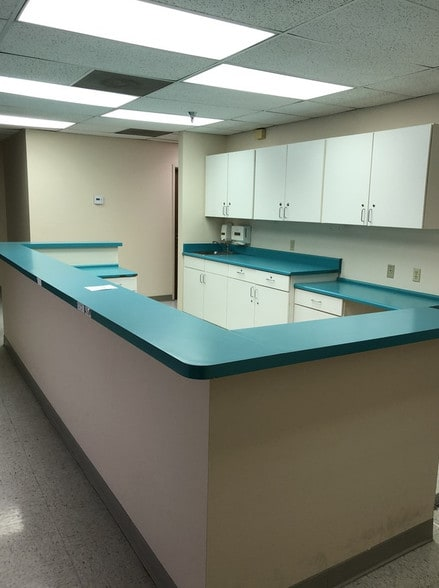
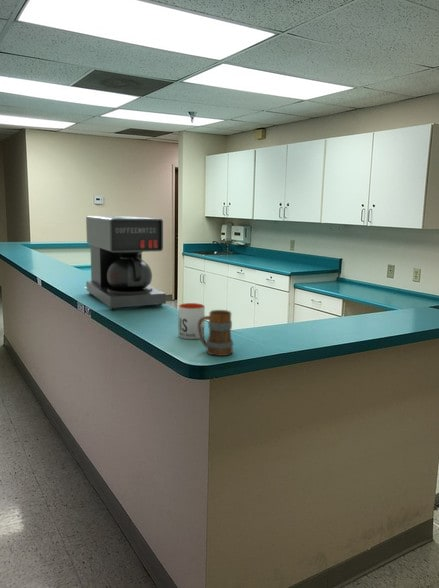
+ mug (193, 319)
+ mug (214, 331)
+ coffee maker (122, 259)
